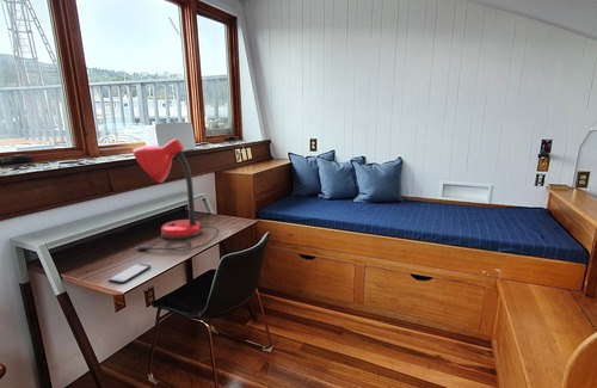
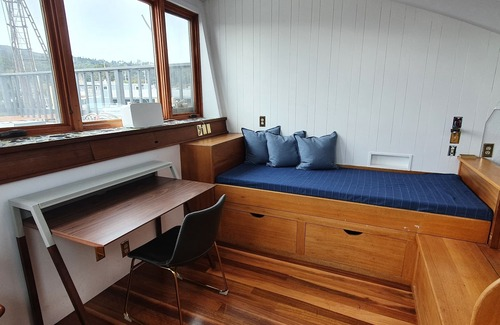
- smartphone (130, 272)
- desk lamp (161, 181)
